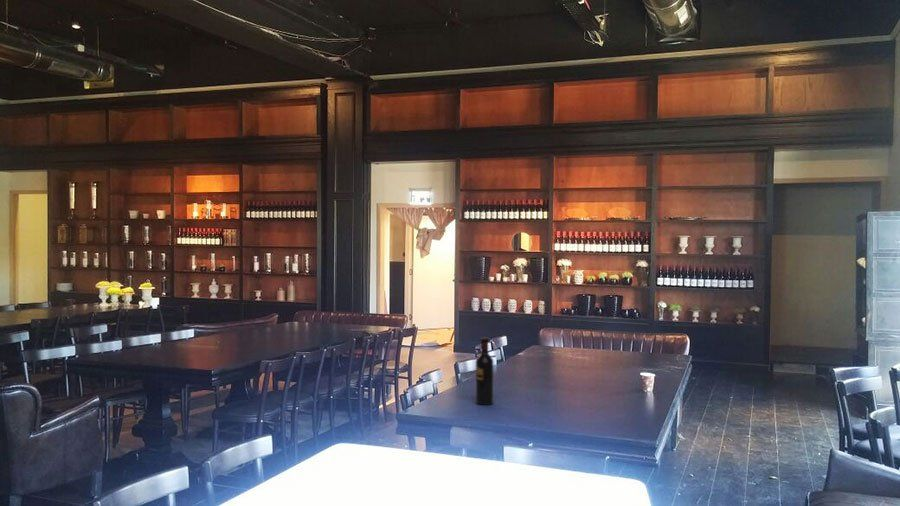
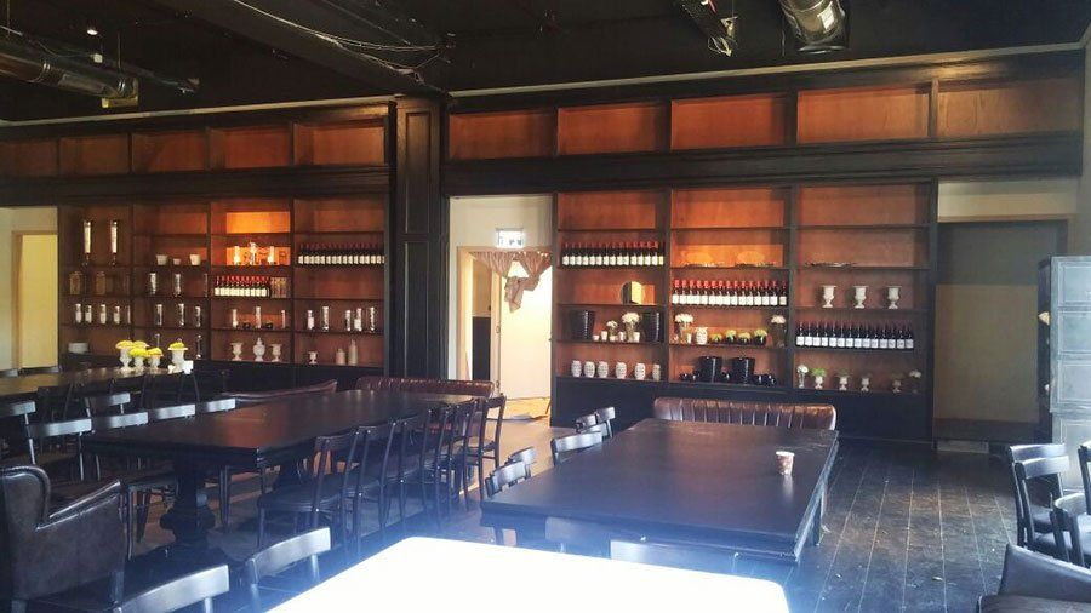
- wine bottle (484, 370)
